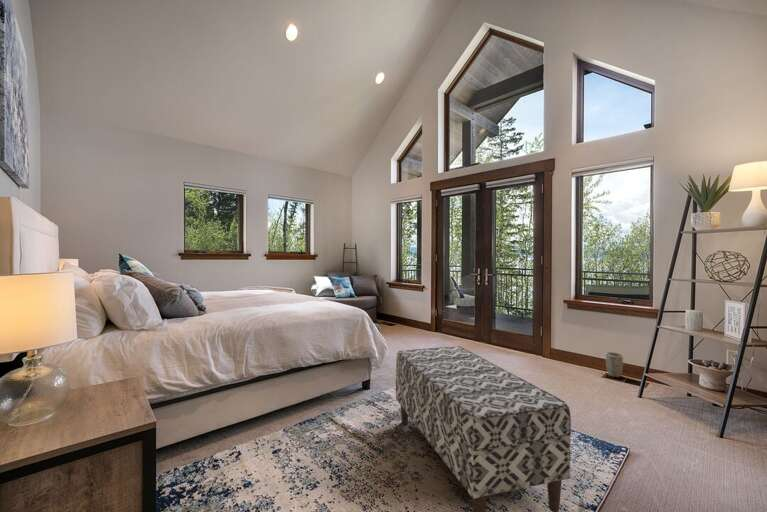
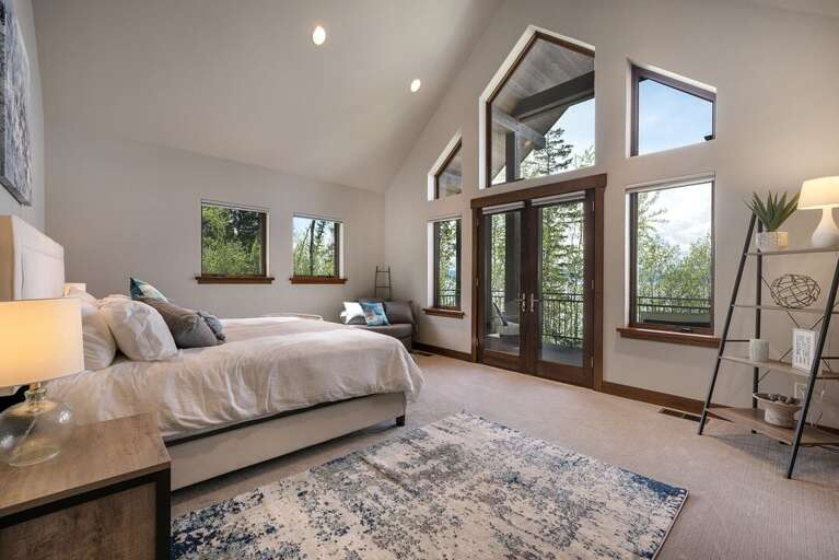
- plant pot (614, 364)
- bench (464, 414)
